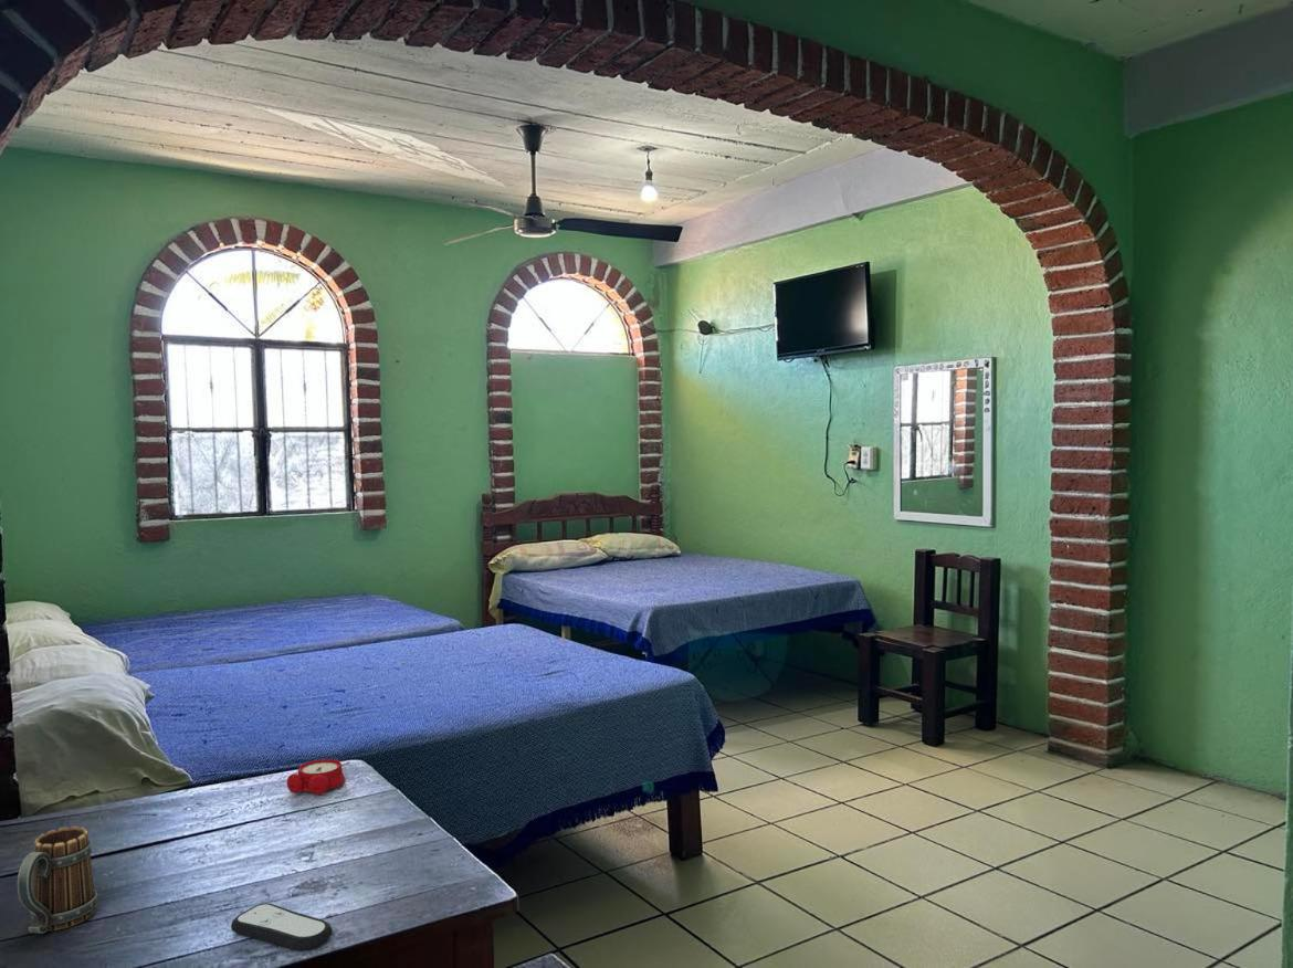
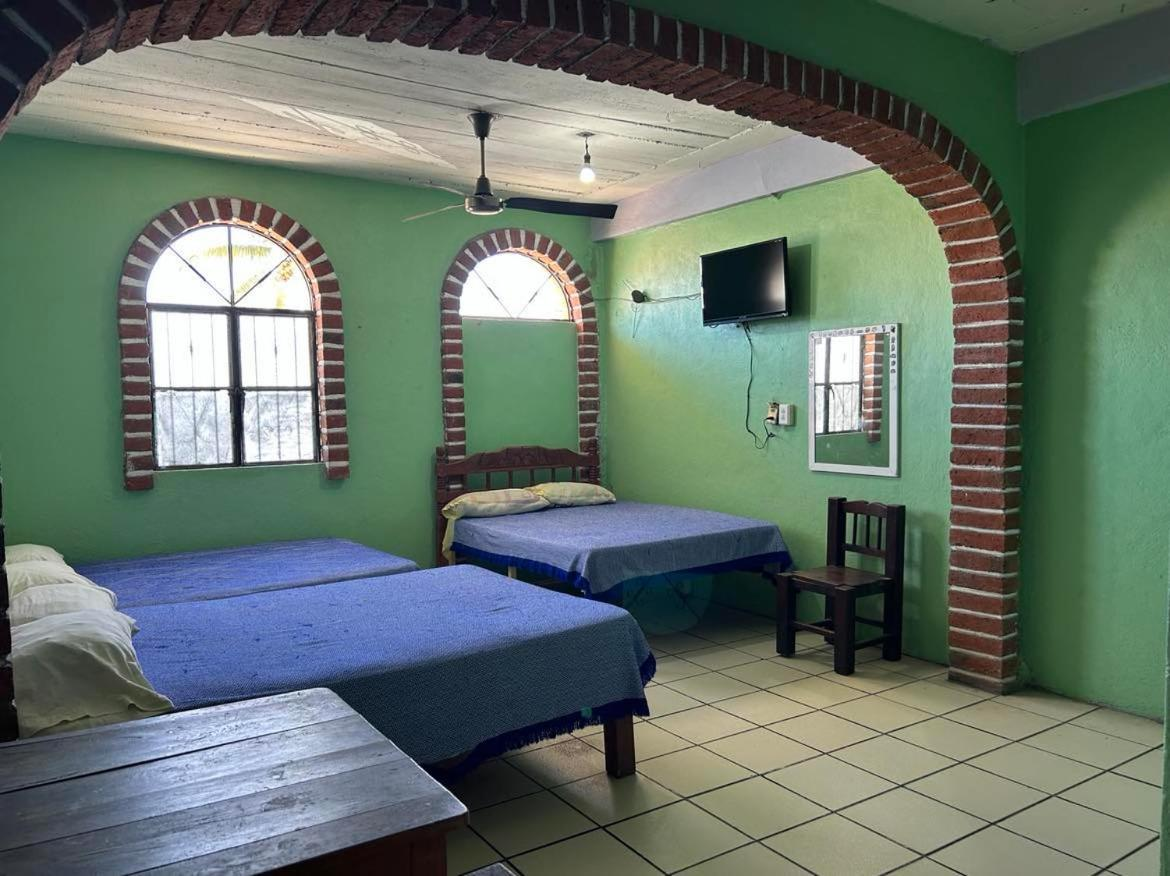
- mug (53, 882)
- alarm clock (316, 778)
- remote control (283, 926)
